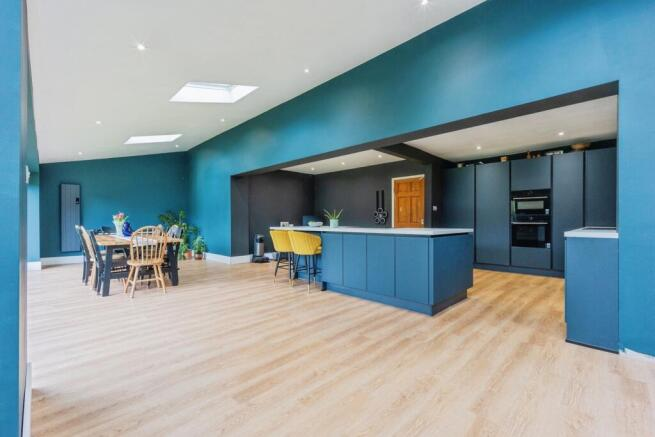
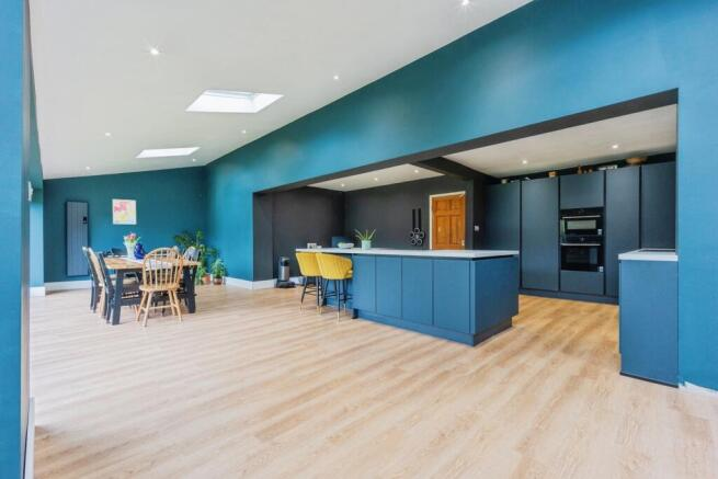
+ wall art (124, 212)
